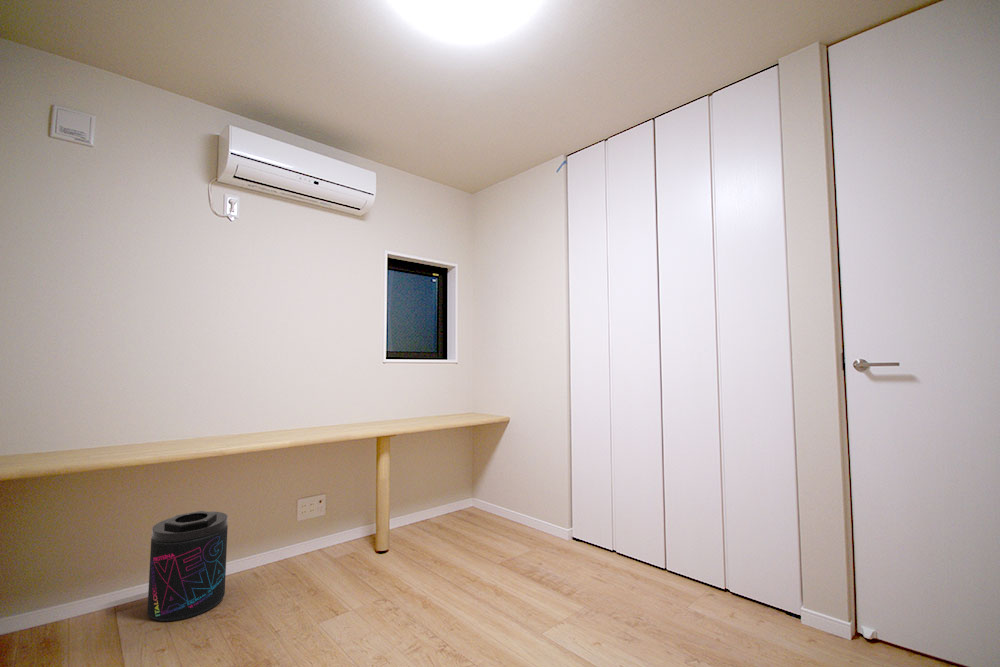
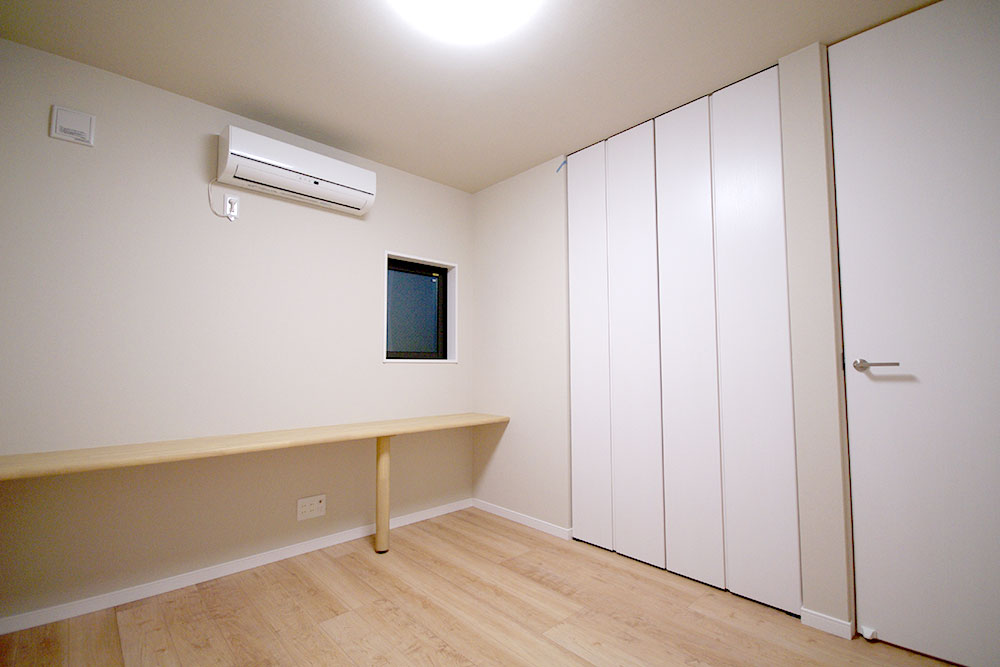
- supplement container (189, 560)
